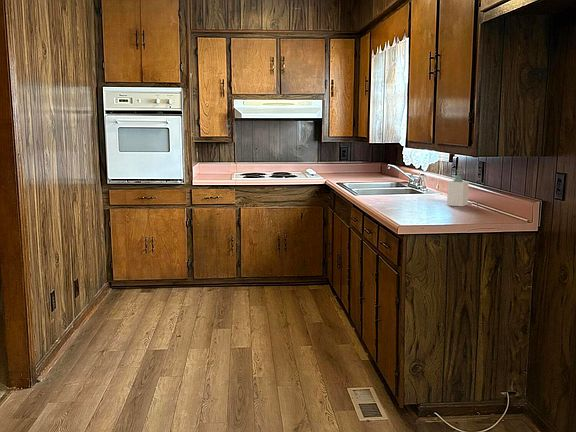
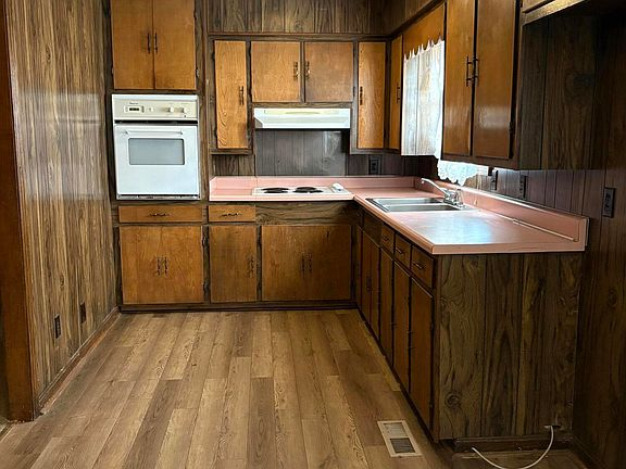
- soap bottle (458, 187)
